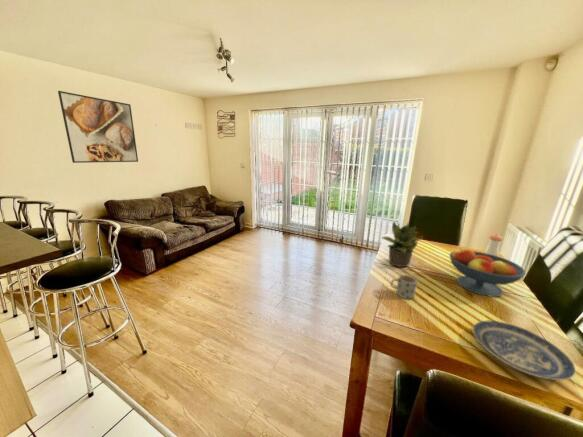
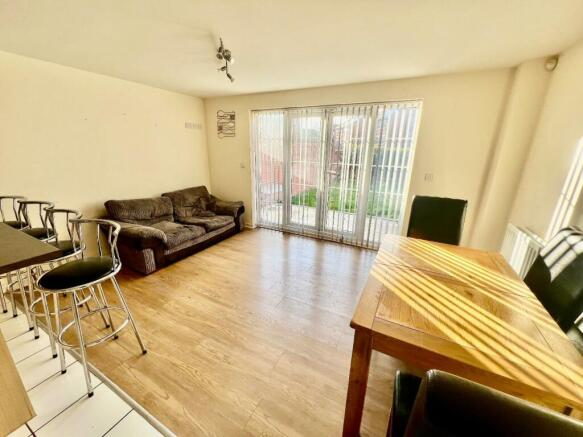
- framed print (103, 131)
- pepper shaker (493, 247)
- potted plant (399, 244)
- plate (517, 349)
- fruit bowl (482, 269)
- mug (402, 286)
